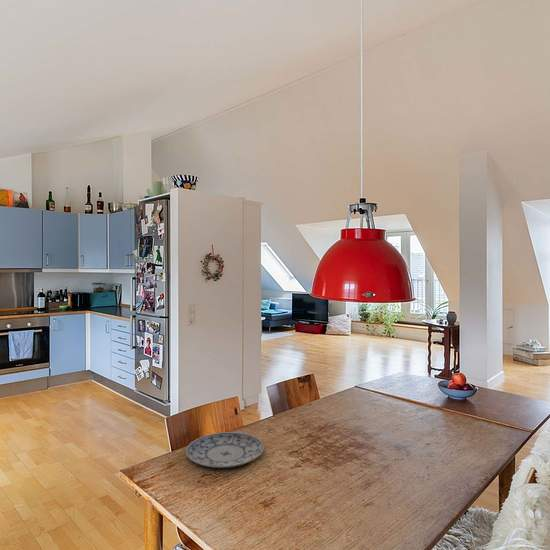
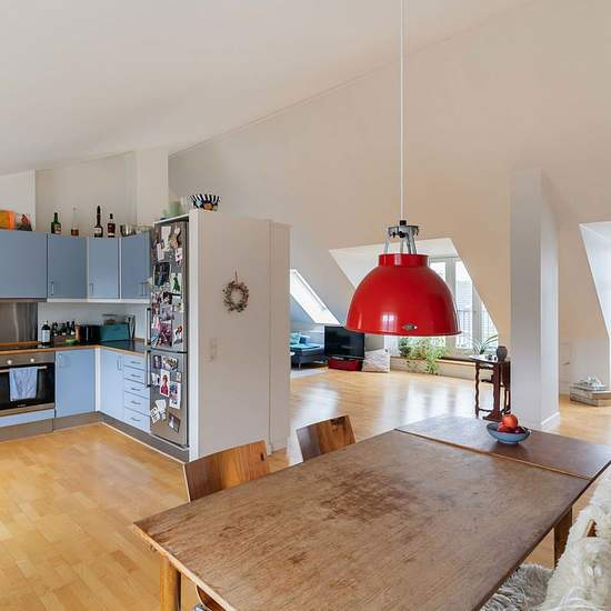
- plate (225, 451)
